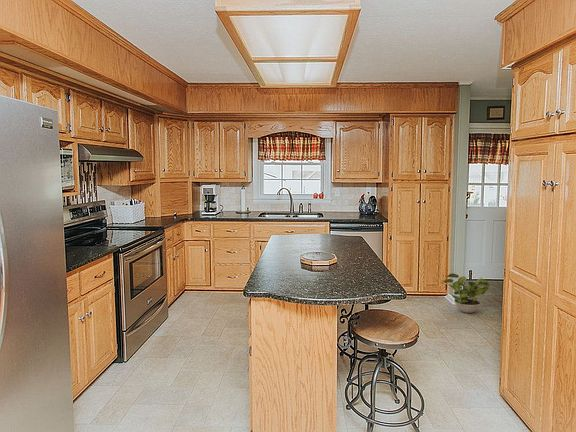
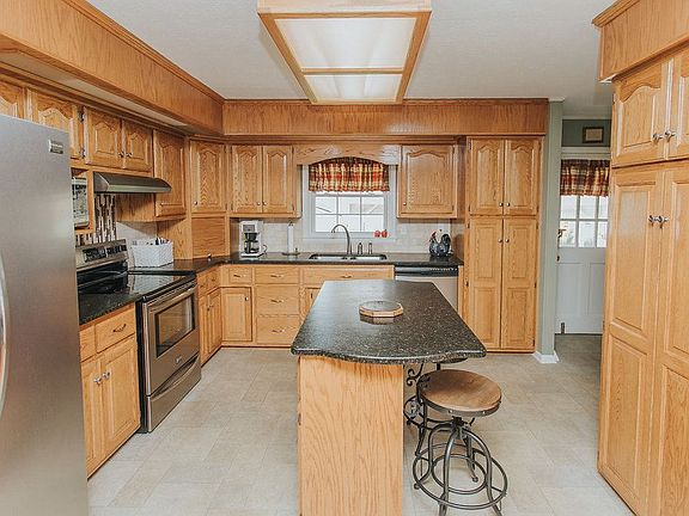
- potted plant (465, 292)
